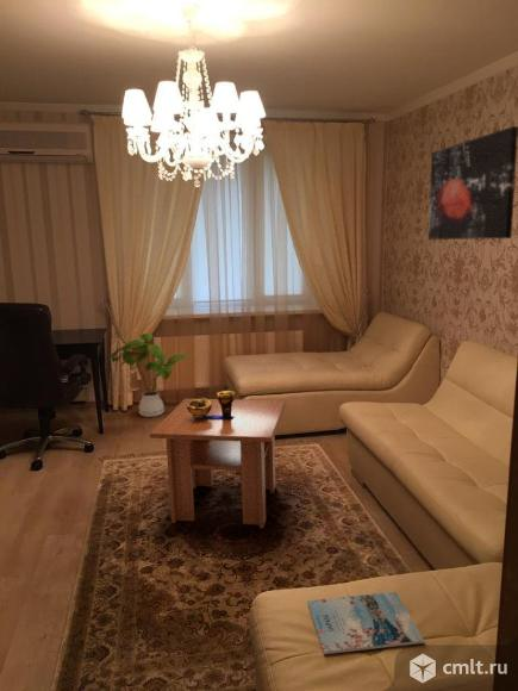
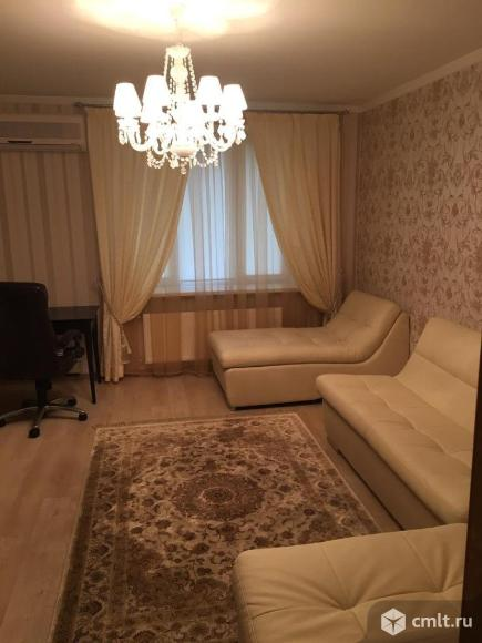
- house plant (149, 375)
- magazine (362, 620)
- coffee table (225, 460)
- decorative bowl (211, 405)
- wall art (467, 191)
